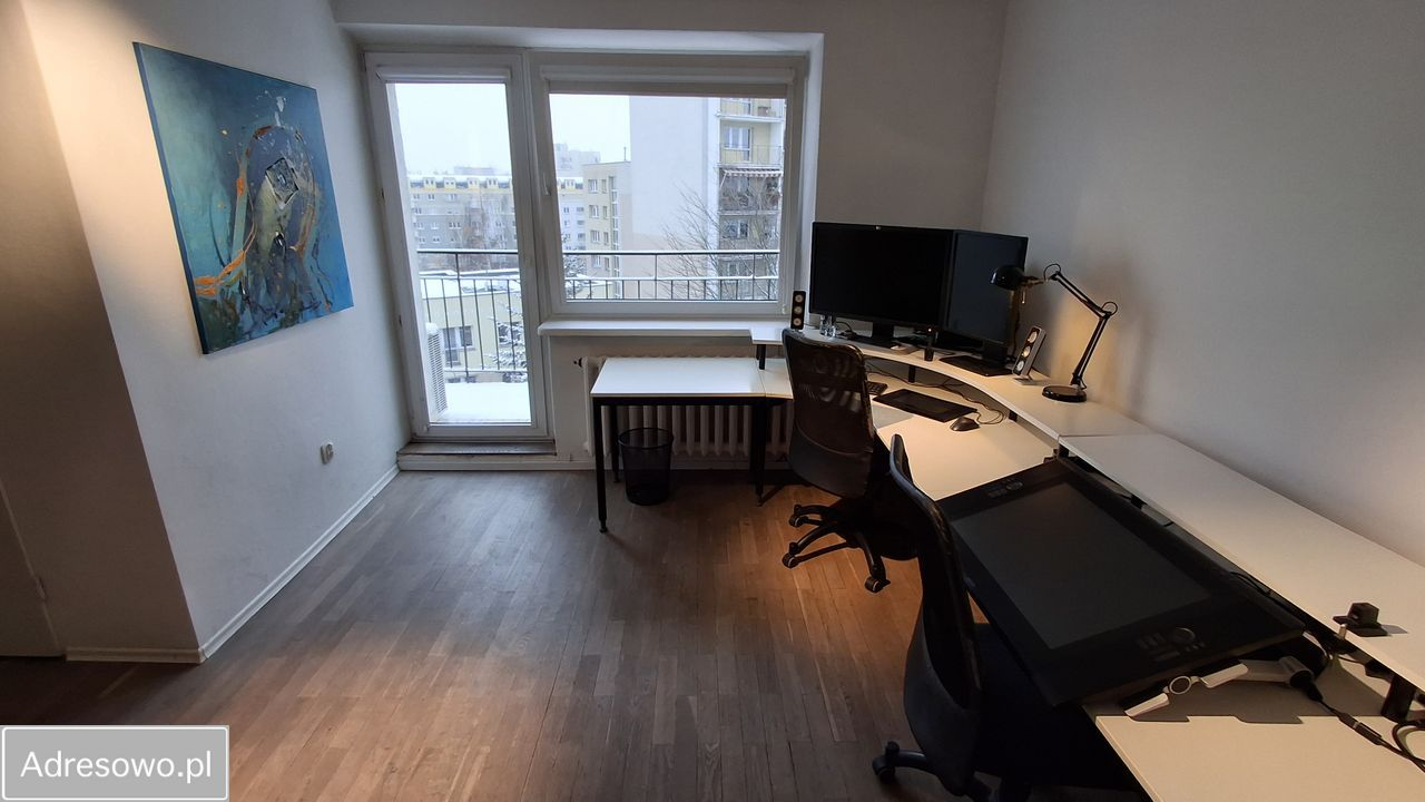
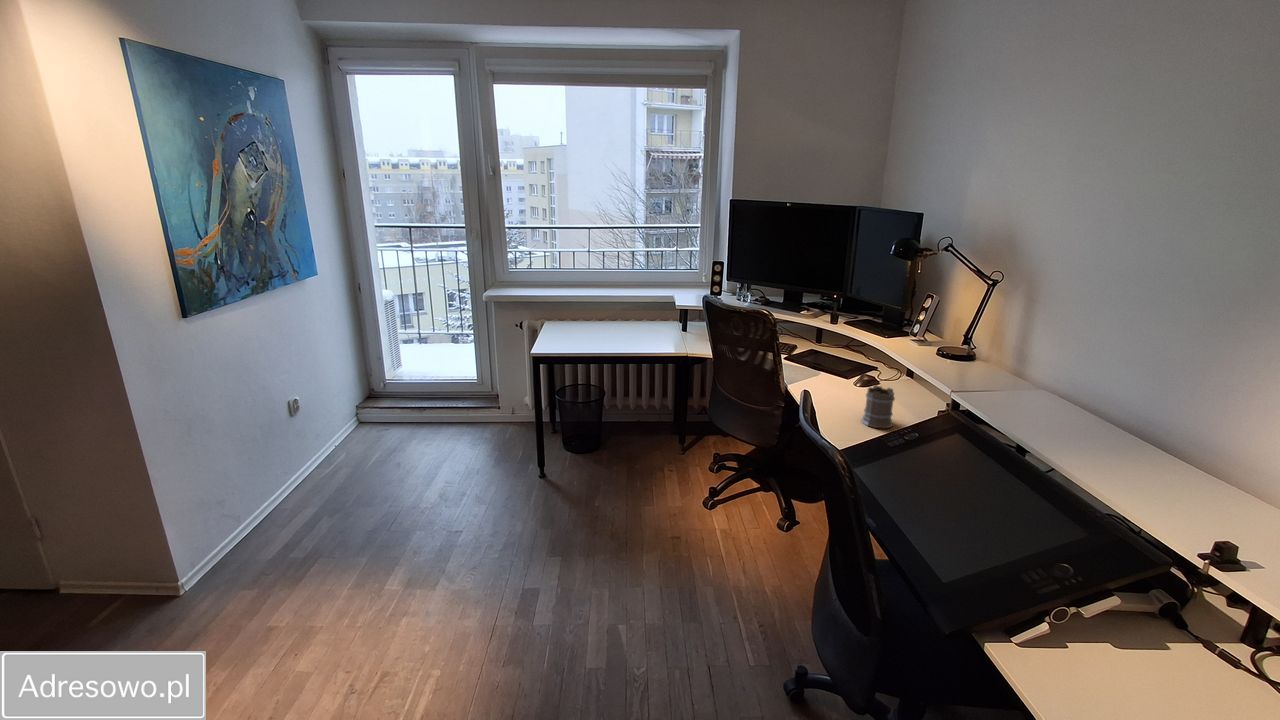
+ mug (877, 403)
